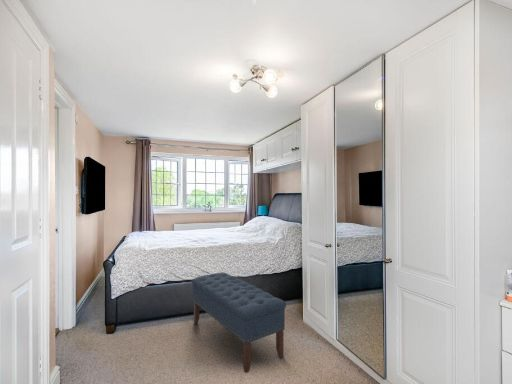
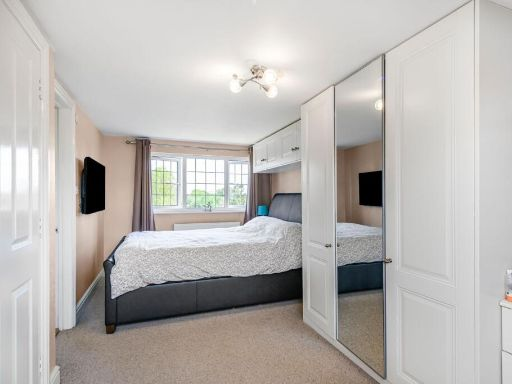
- bench (233, 311)
